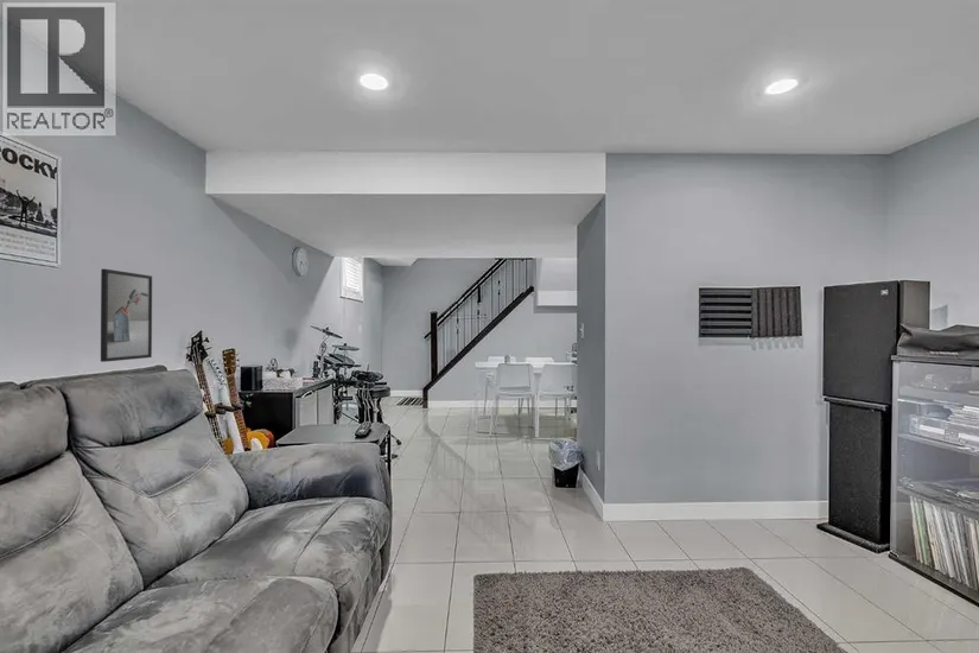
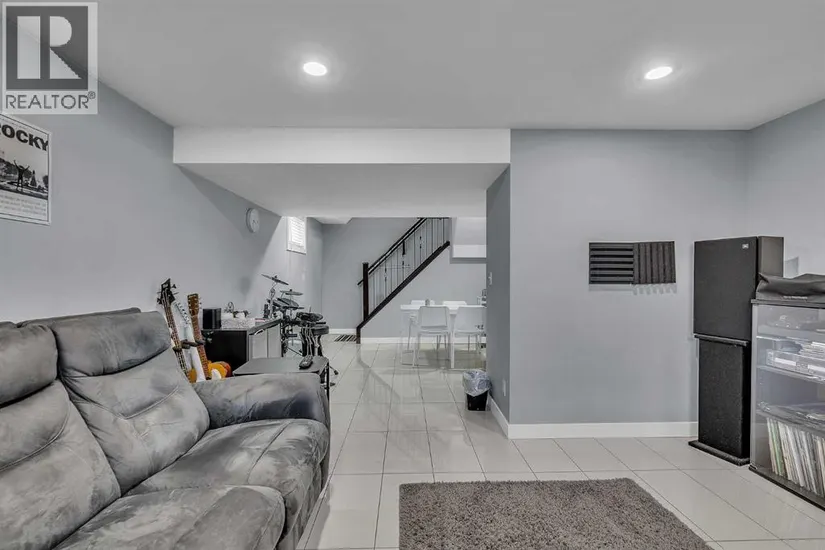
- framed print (127, 316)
